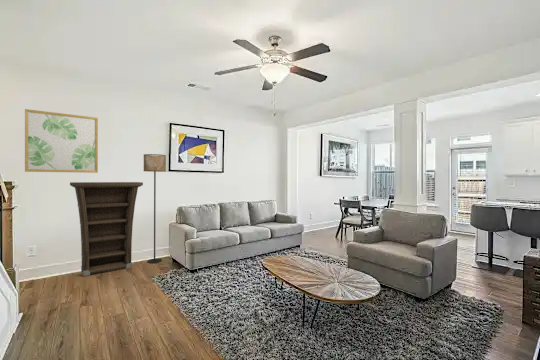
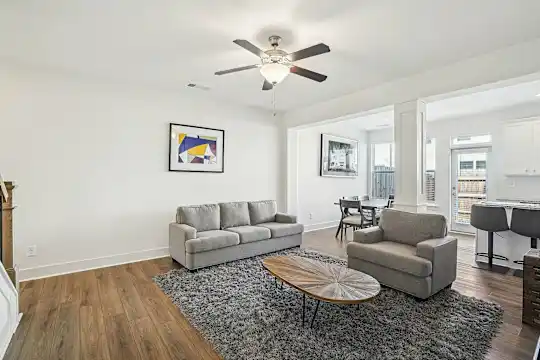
- cabinet (107, 226)
- floor lamp (154, 208)
- wall art (63, 143)
